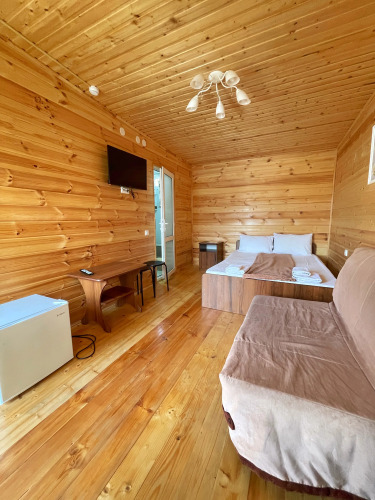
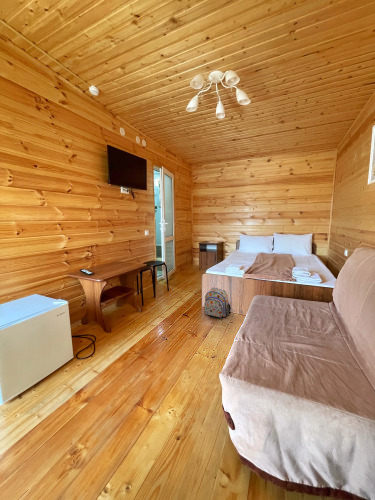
+ backpack (216, 302)
